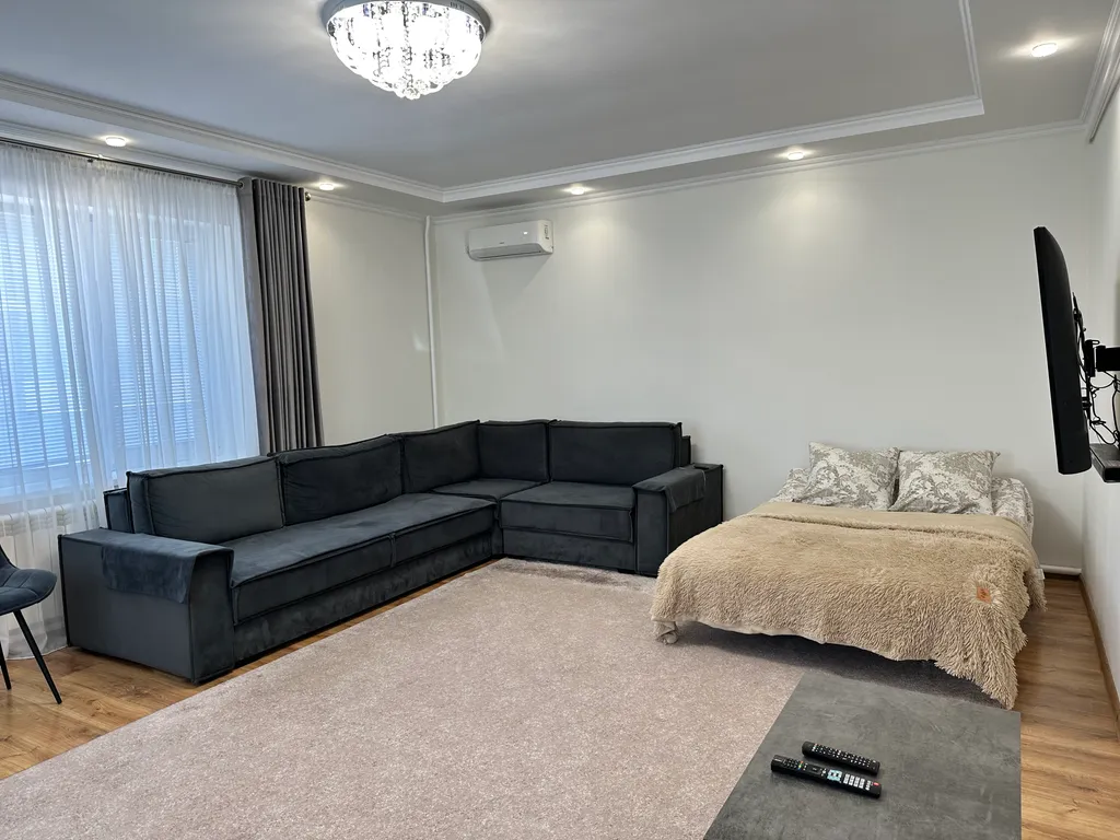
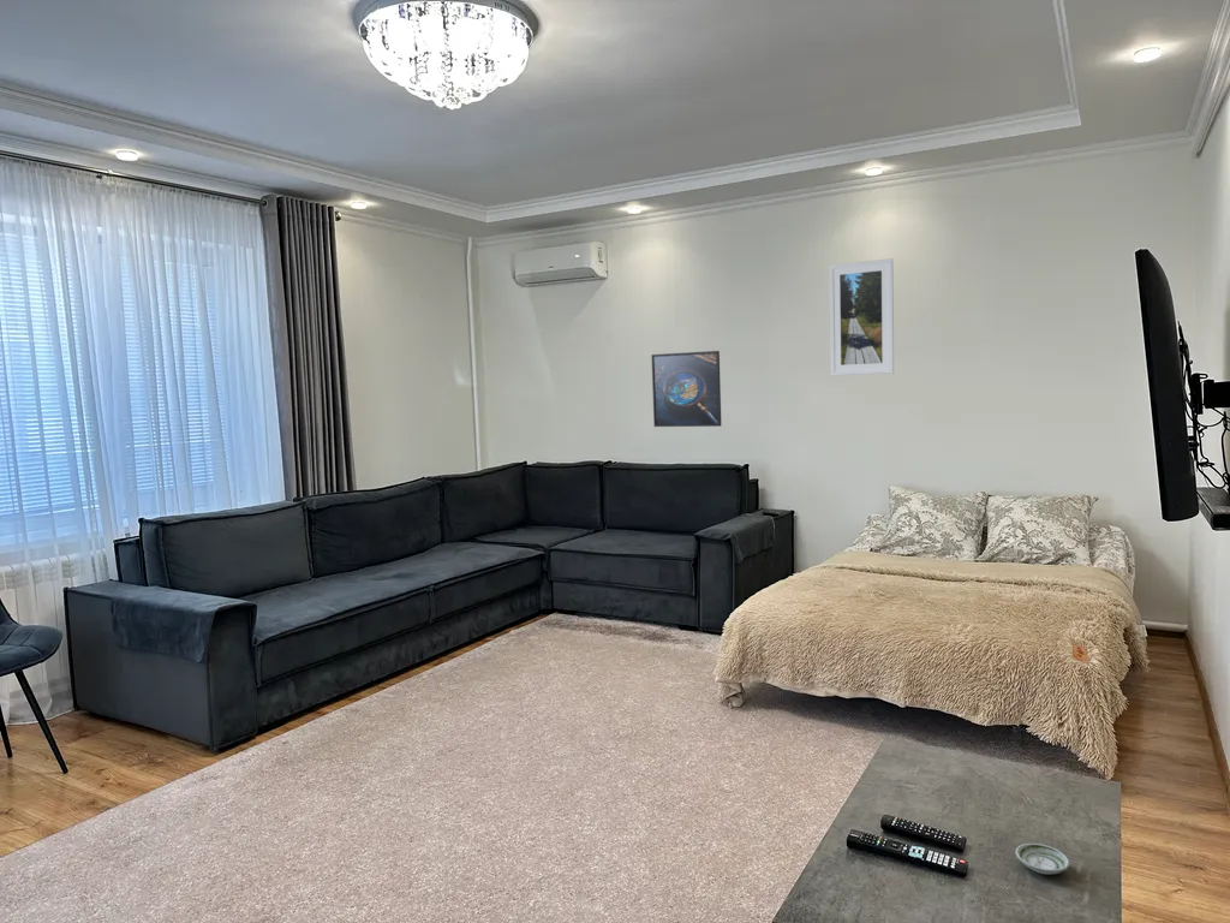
+ saucer (1041, 861)
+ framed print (686, 389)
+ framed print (860, 318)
